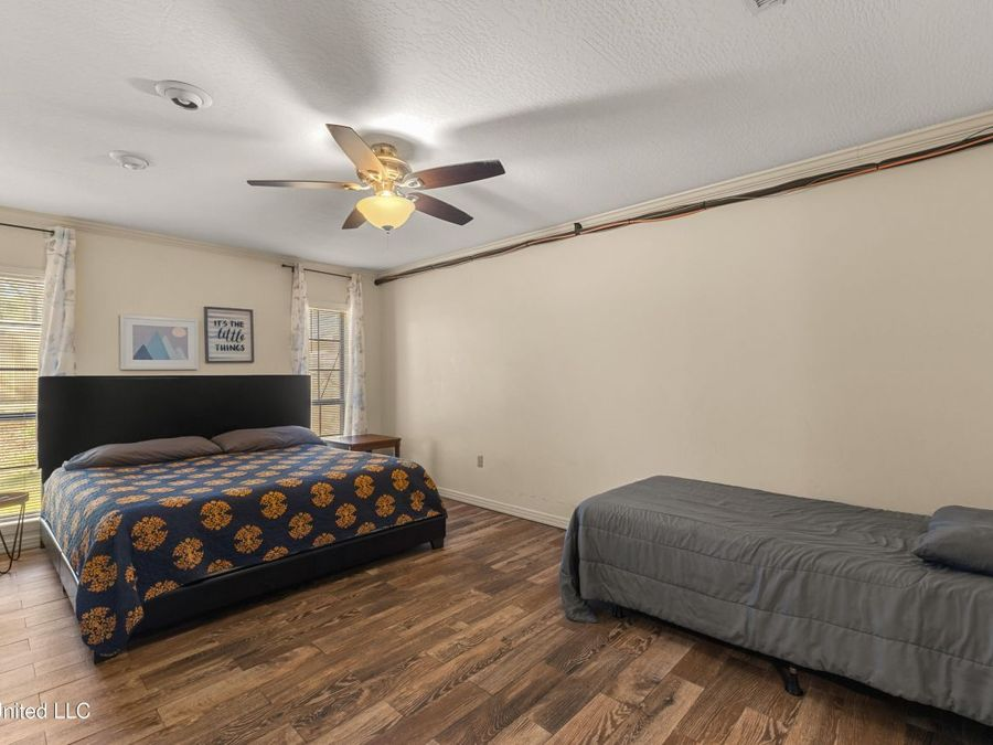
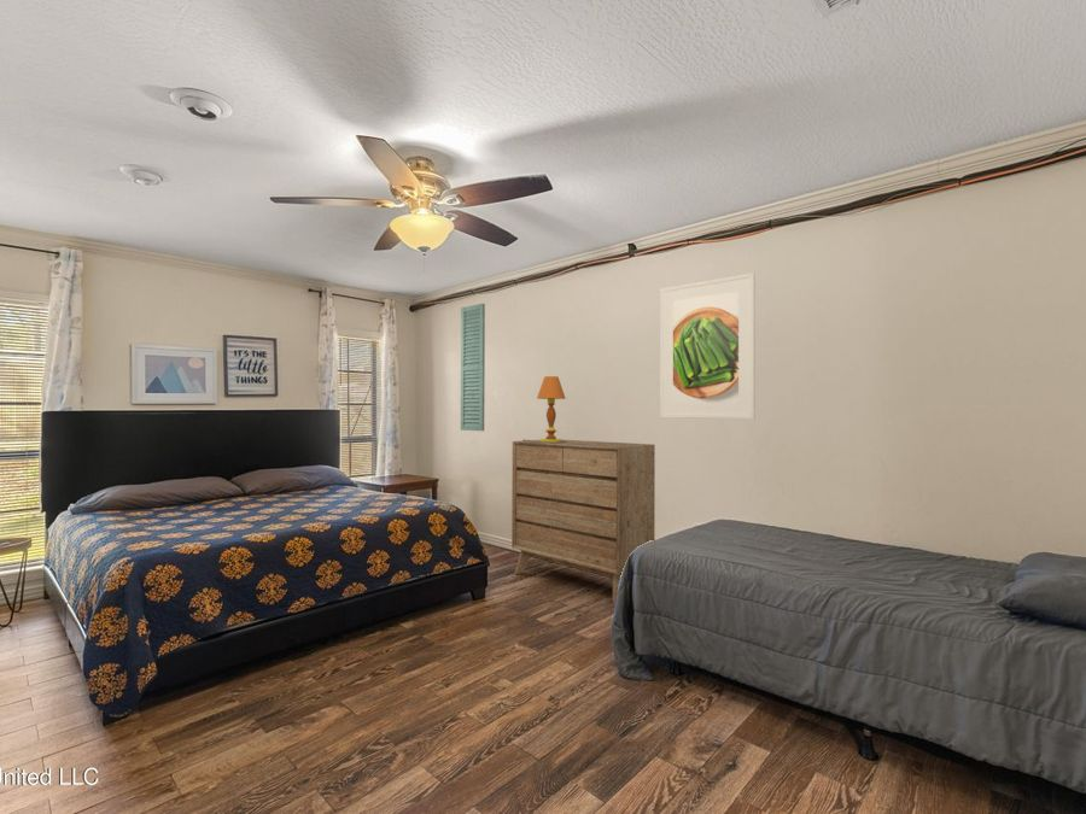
+ wall art (472, 368)
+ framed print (705, 350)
+ table lamp (547, 411)
+ dresser (579, 511)
